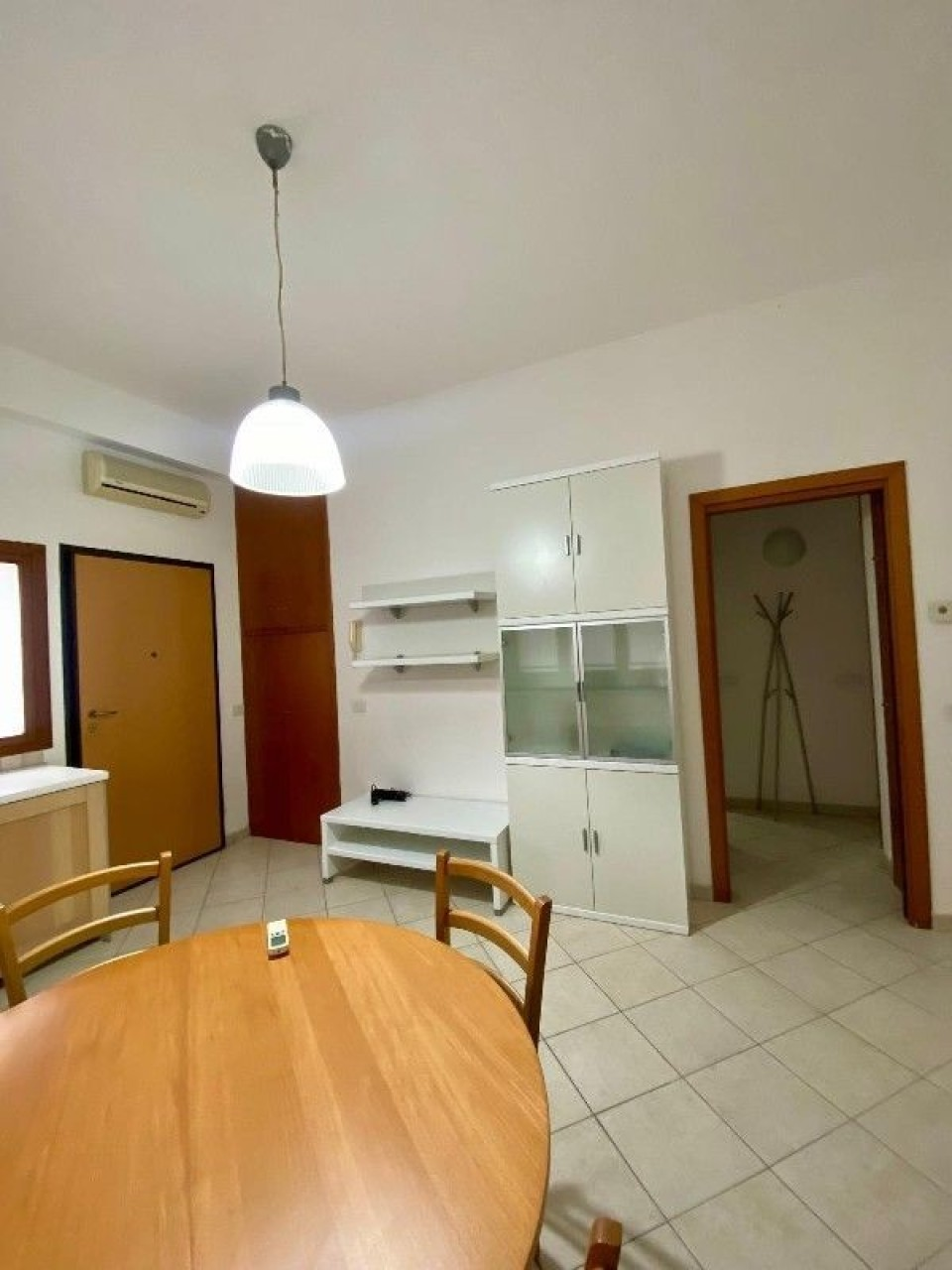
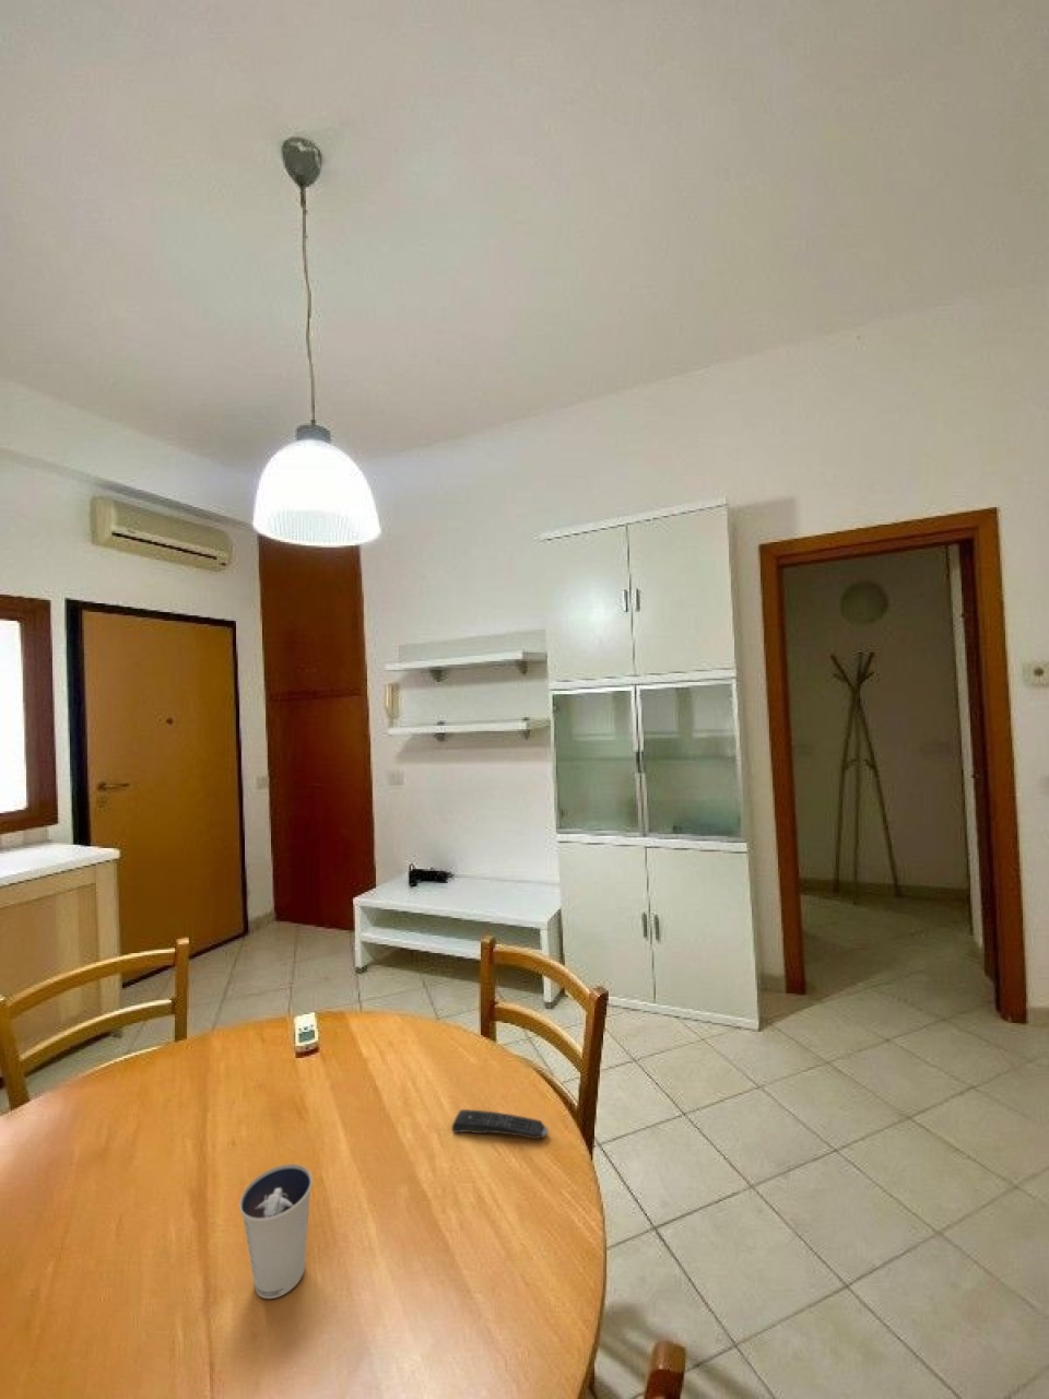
+ dixie cup (278, 1233)
+ remote control (500, 1125)
